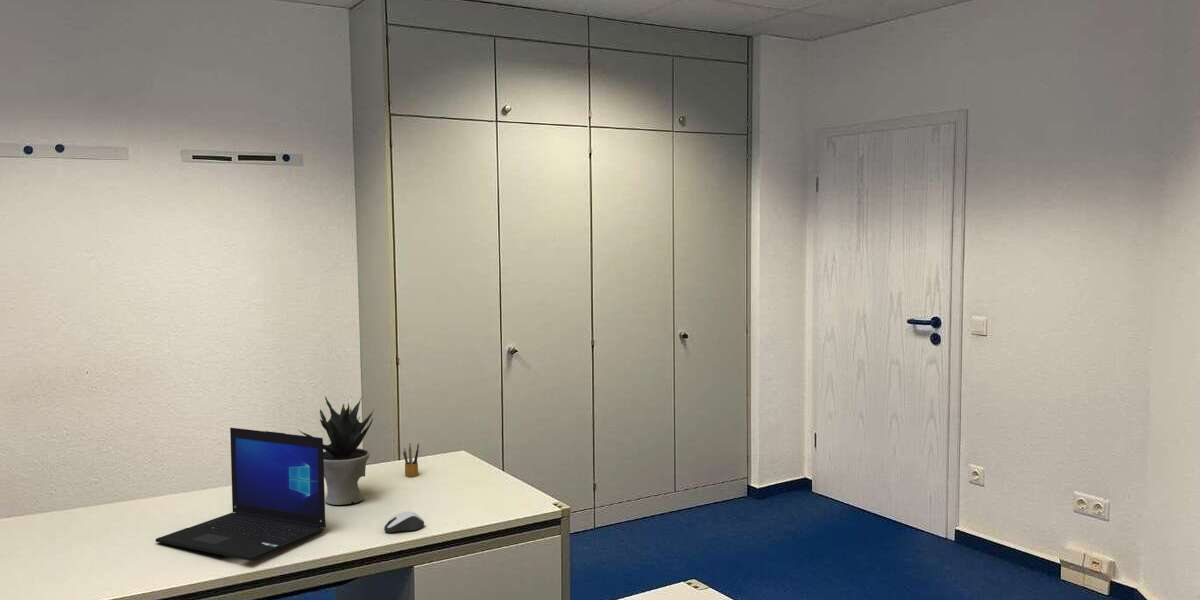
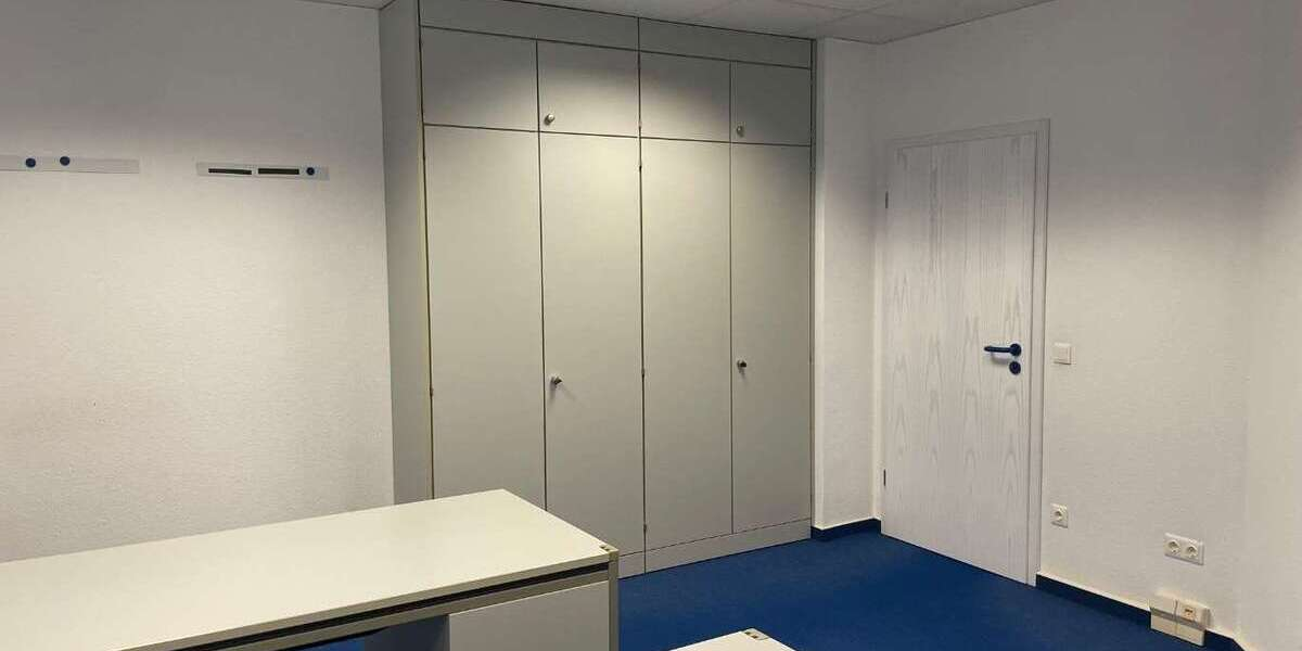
- computer mouse (404, 521)
- potted plant (347, 447)
- laptop (241, 489)
- pencil box (412, 460)
